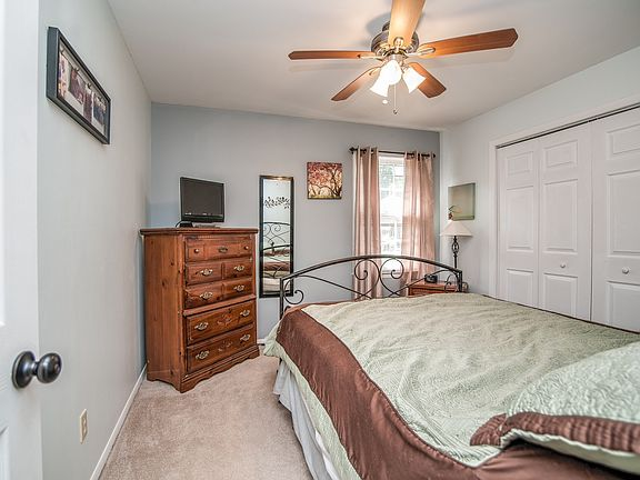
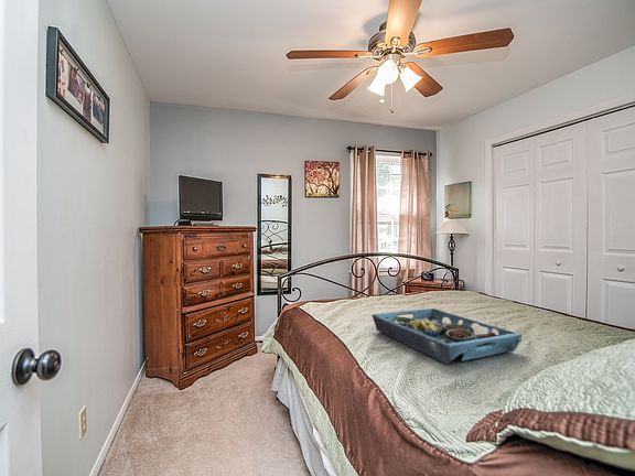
+ serving tray (438, 329)
